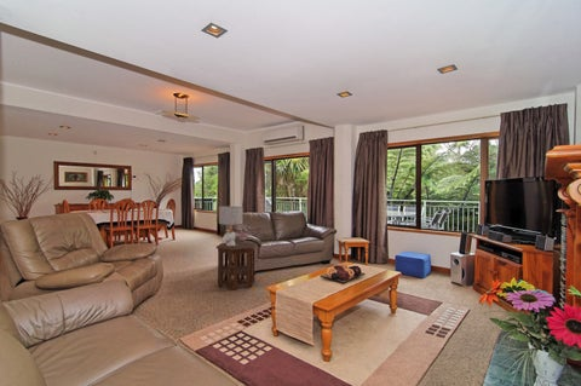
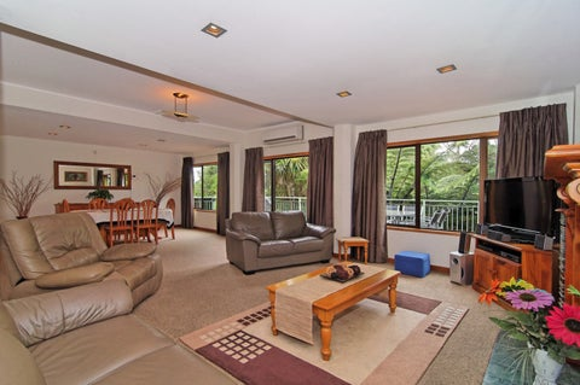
- lamp (230, 225)
- side table (236, 264)
